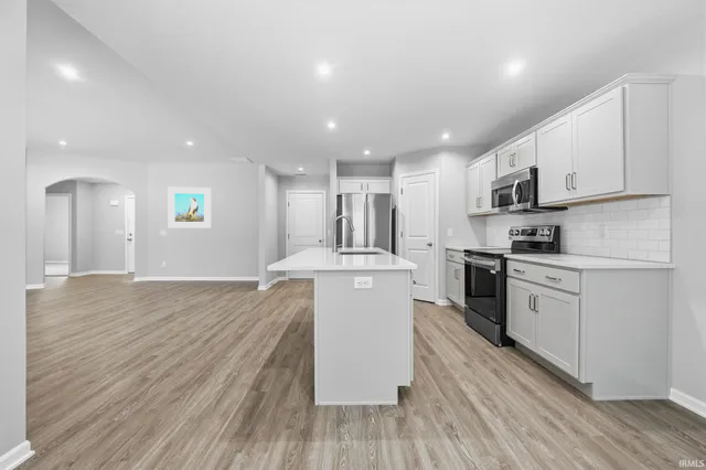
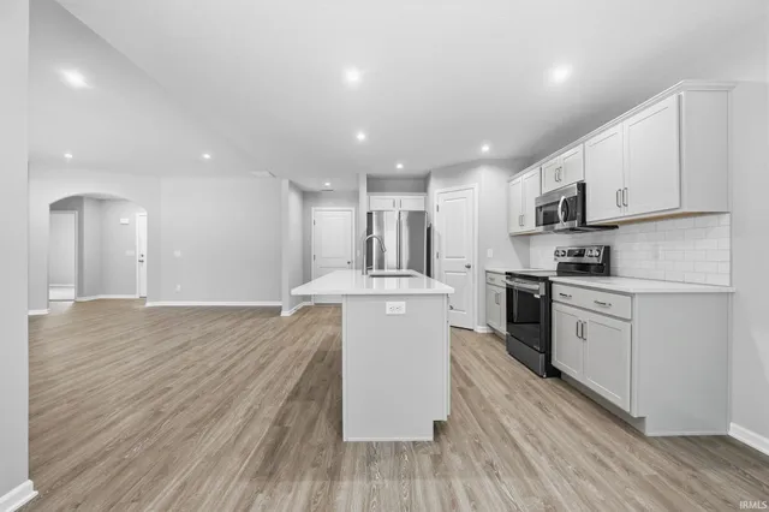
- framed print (190, 207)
